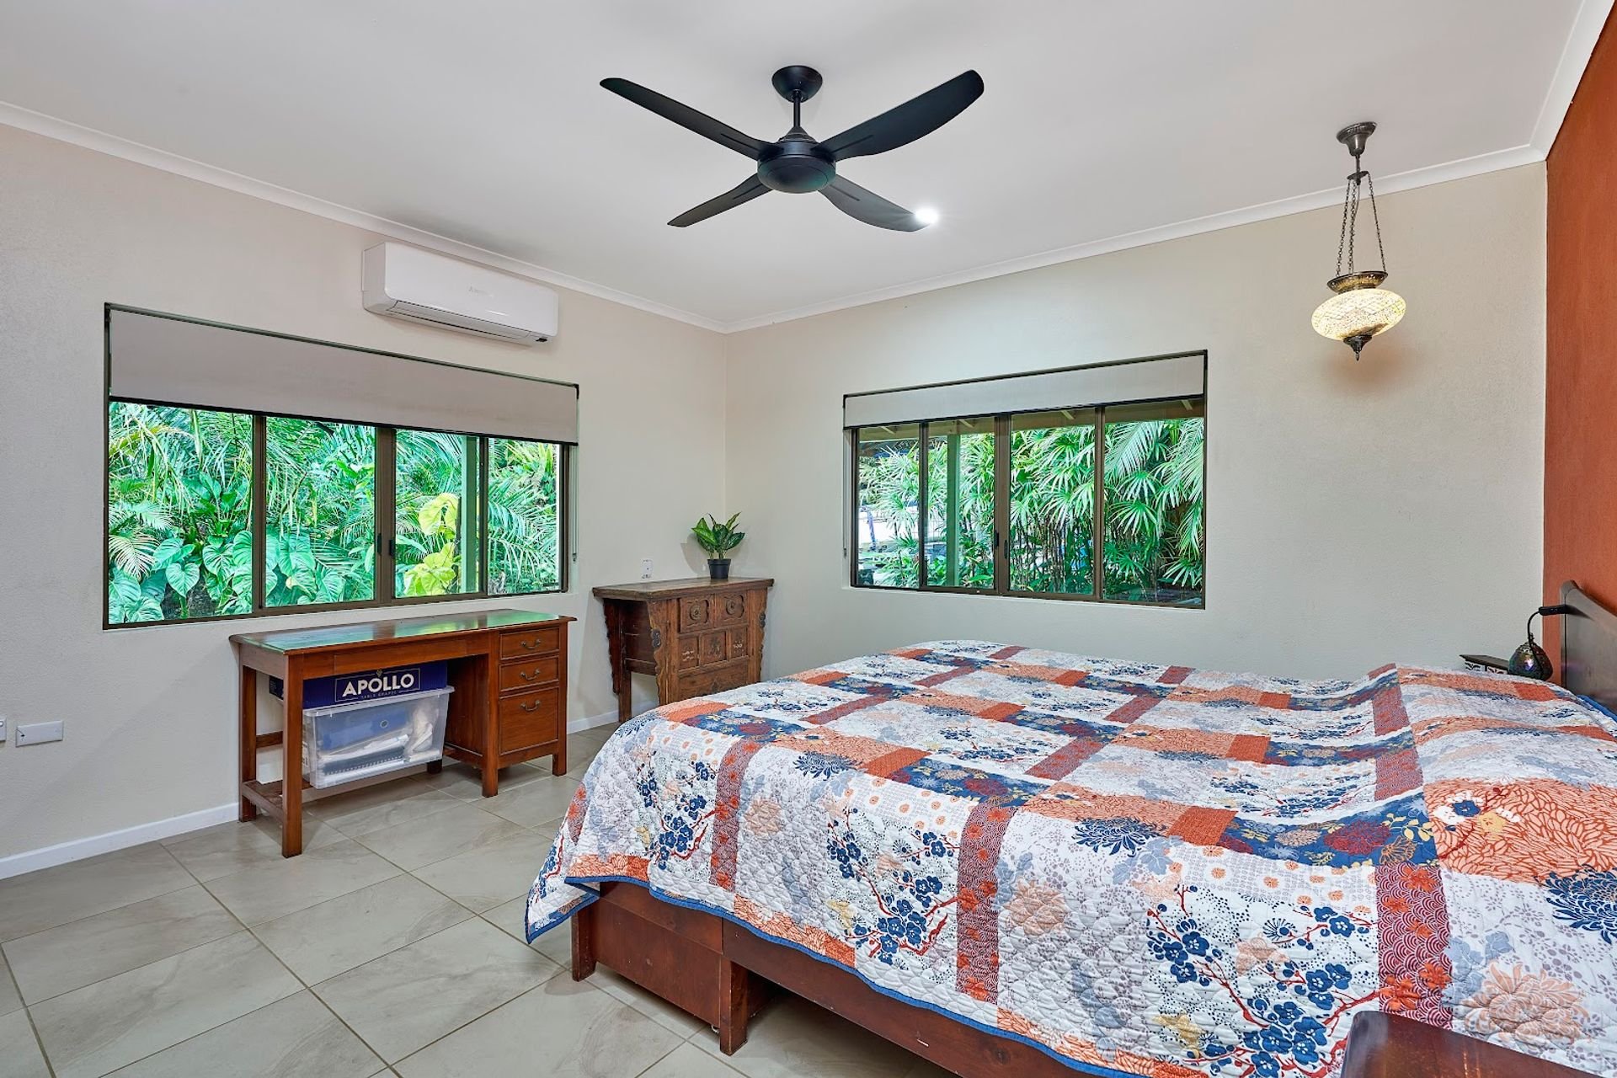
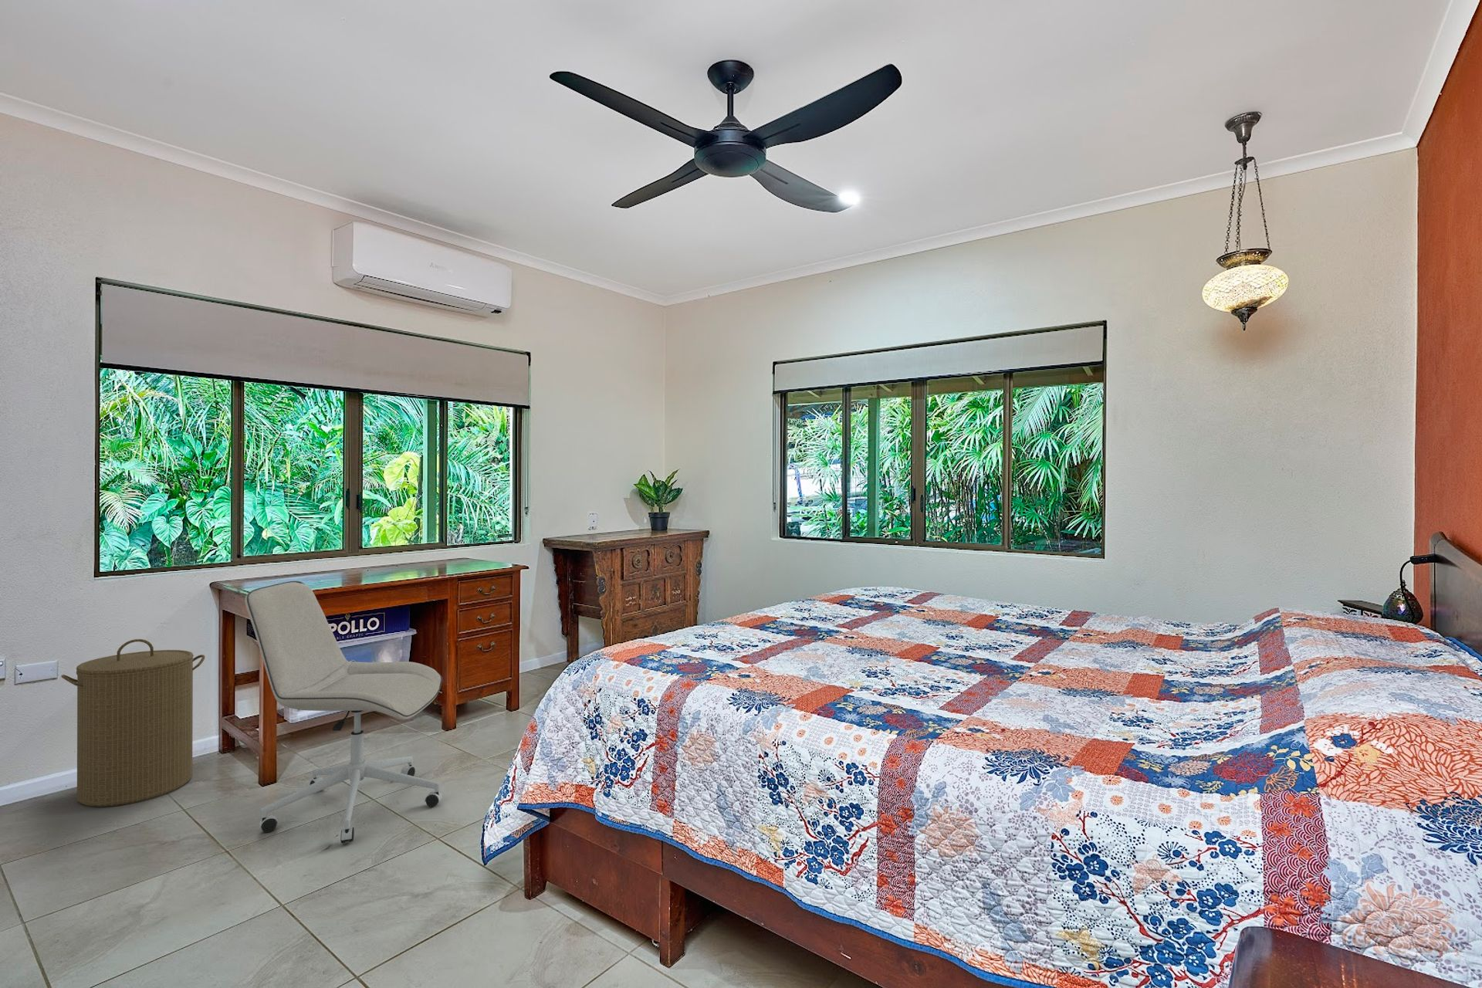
+ office chair (355, 696)
+ laundry hamper (137, 713)
